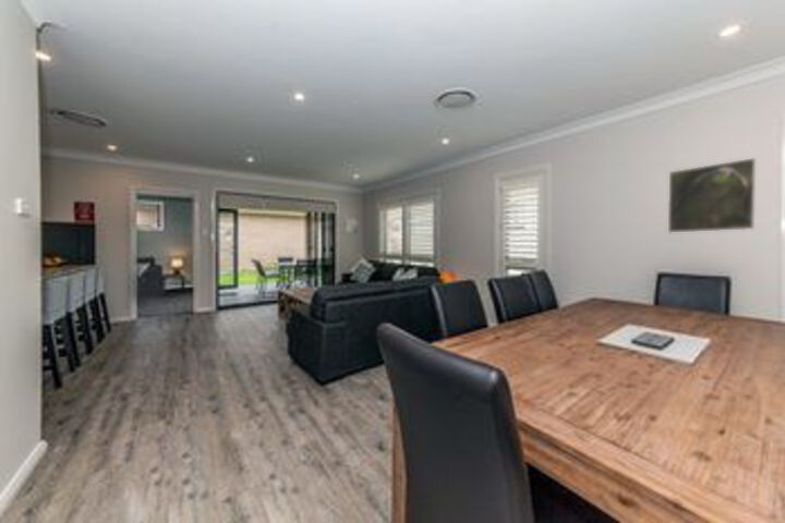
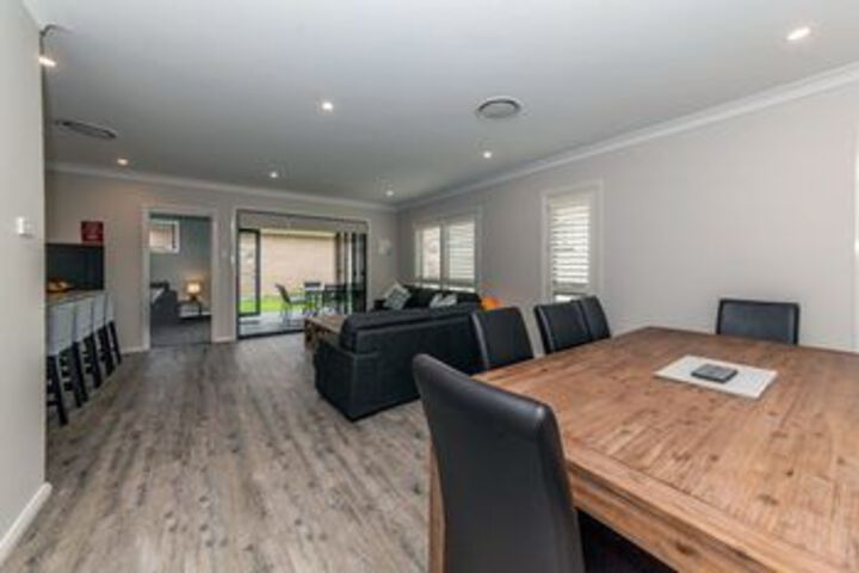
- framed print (709, 198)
